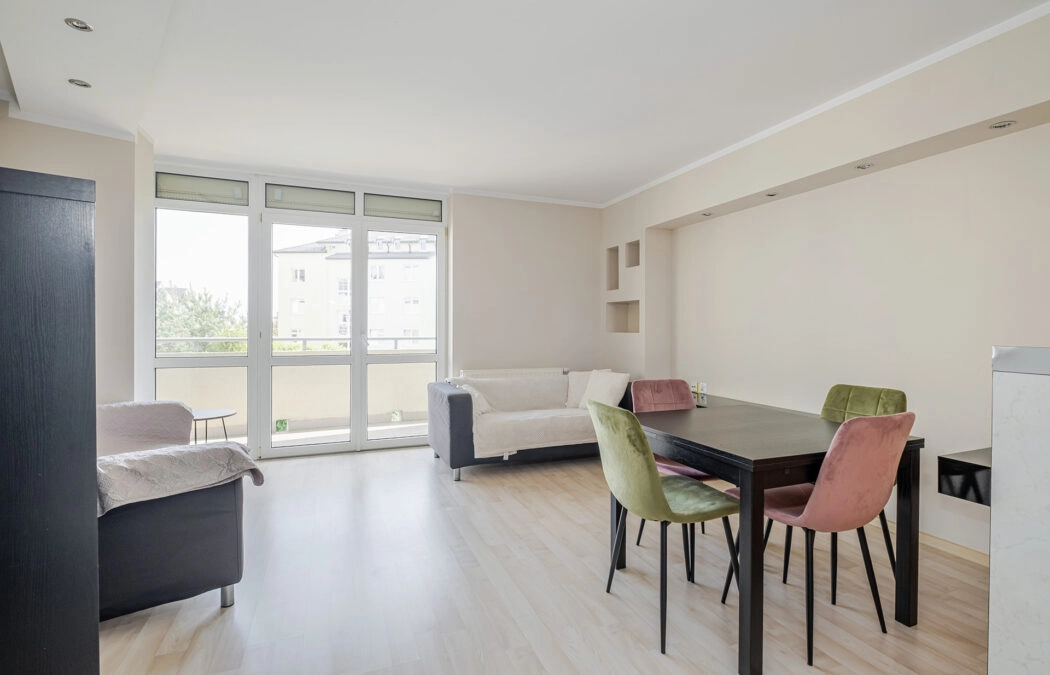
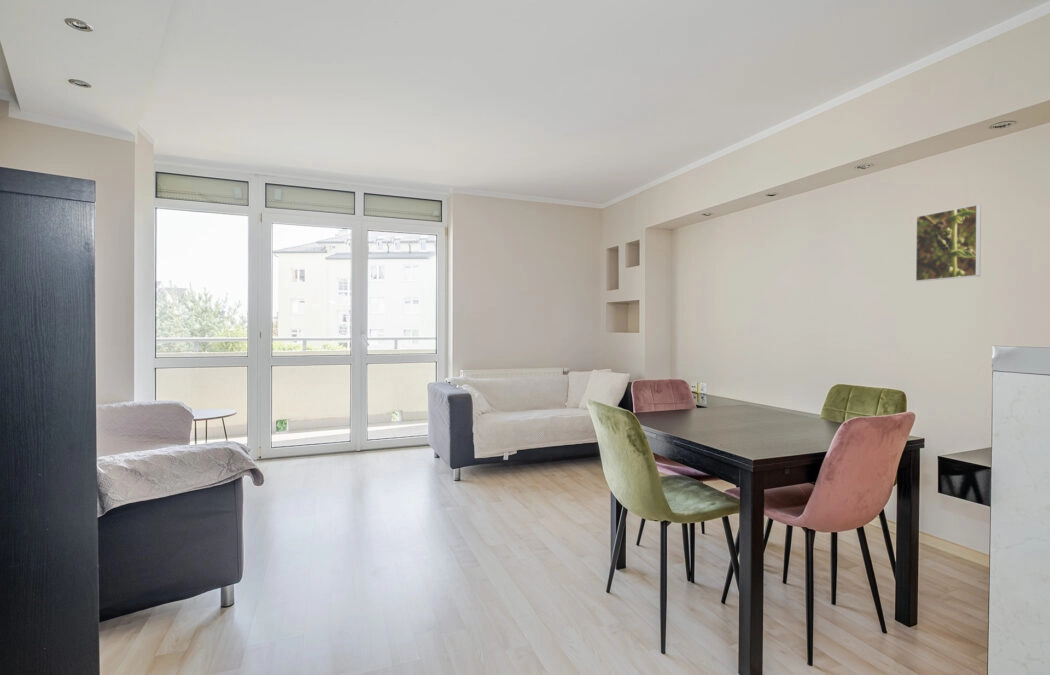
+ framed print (946, 244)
